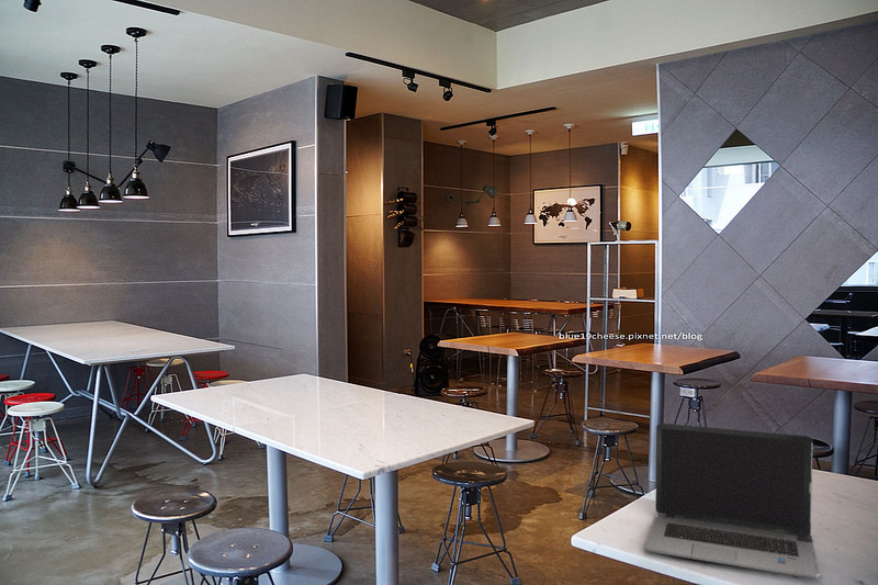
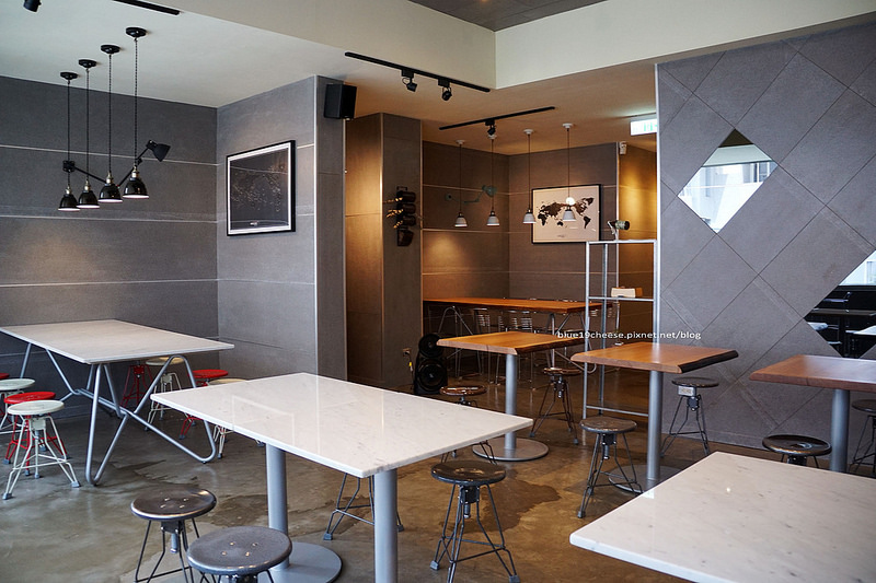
- laptop computer (730, 495)
